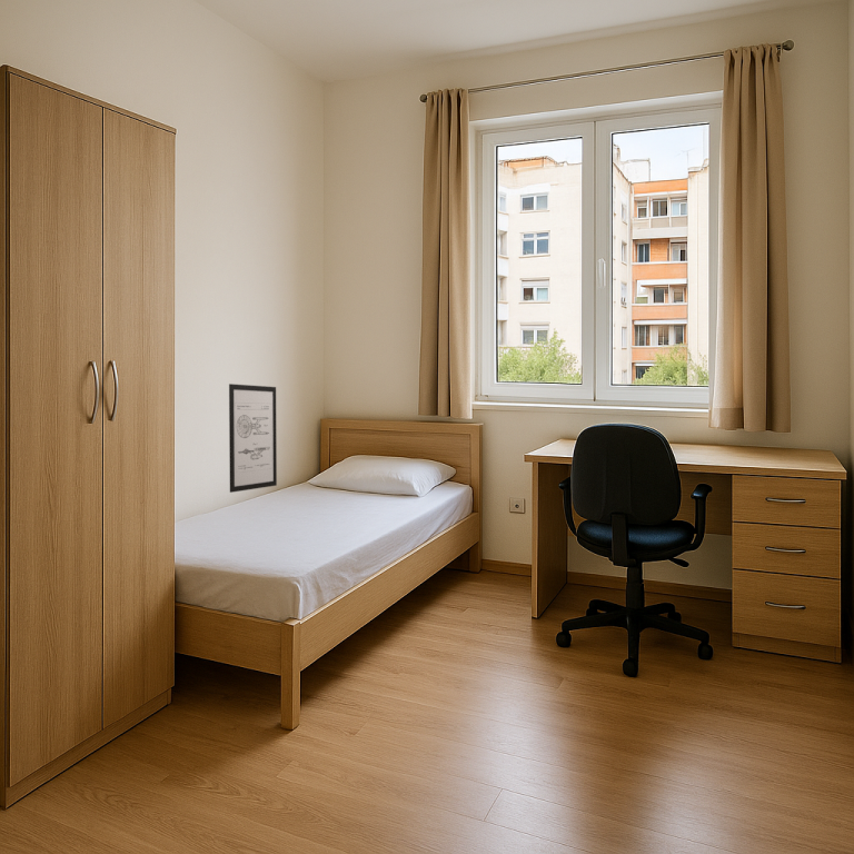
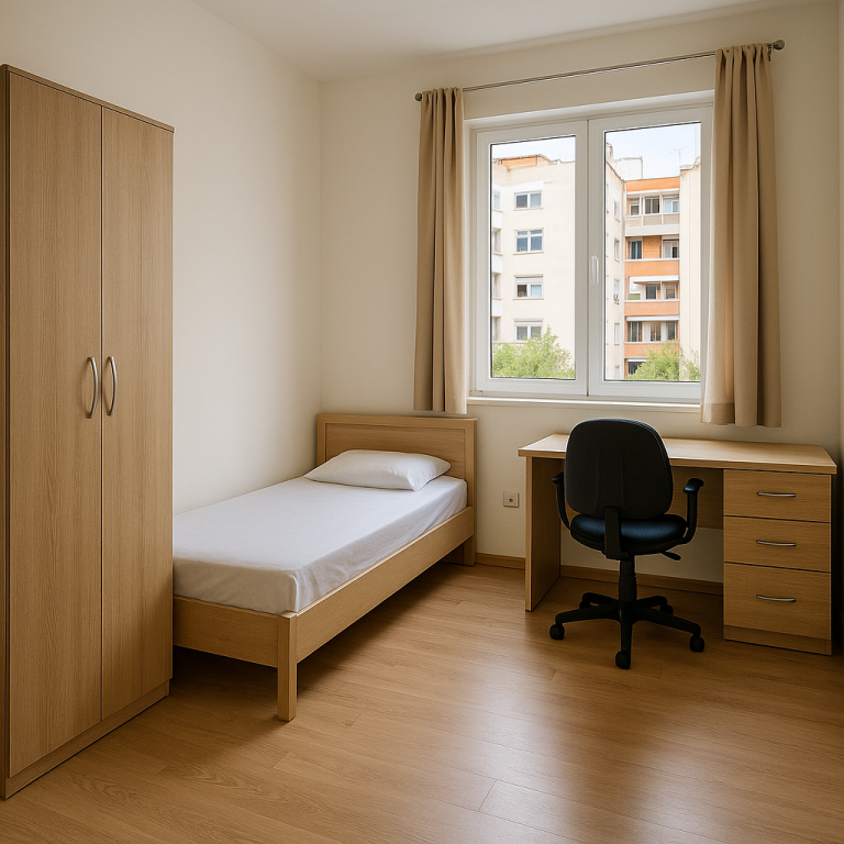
- wall art (254, 437)
